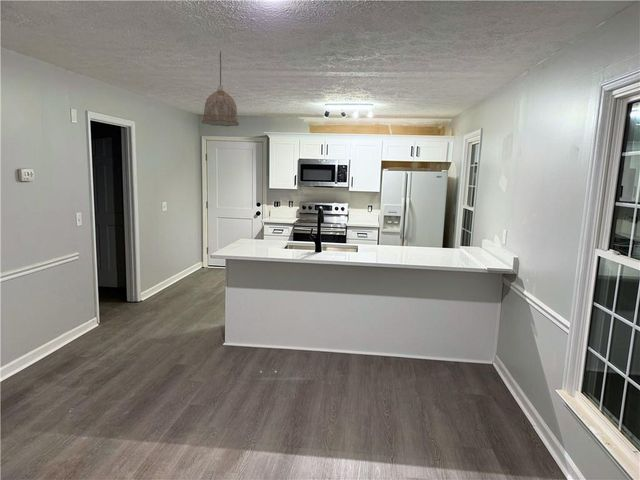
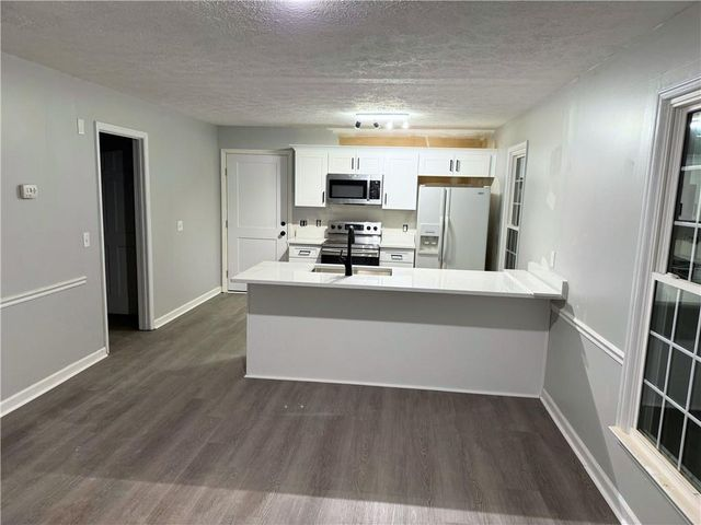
- pendant lamp (220, 88)
